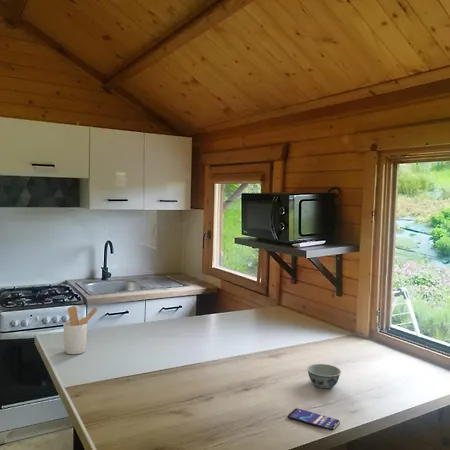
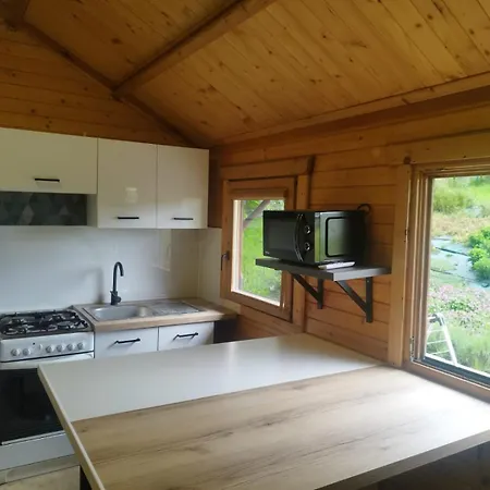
- utensil holder (81, 329)
- bowl (323, 377)
- smartphone (313, 418)
